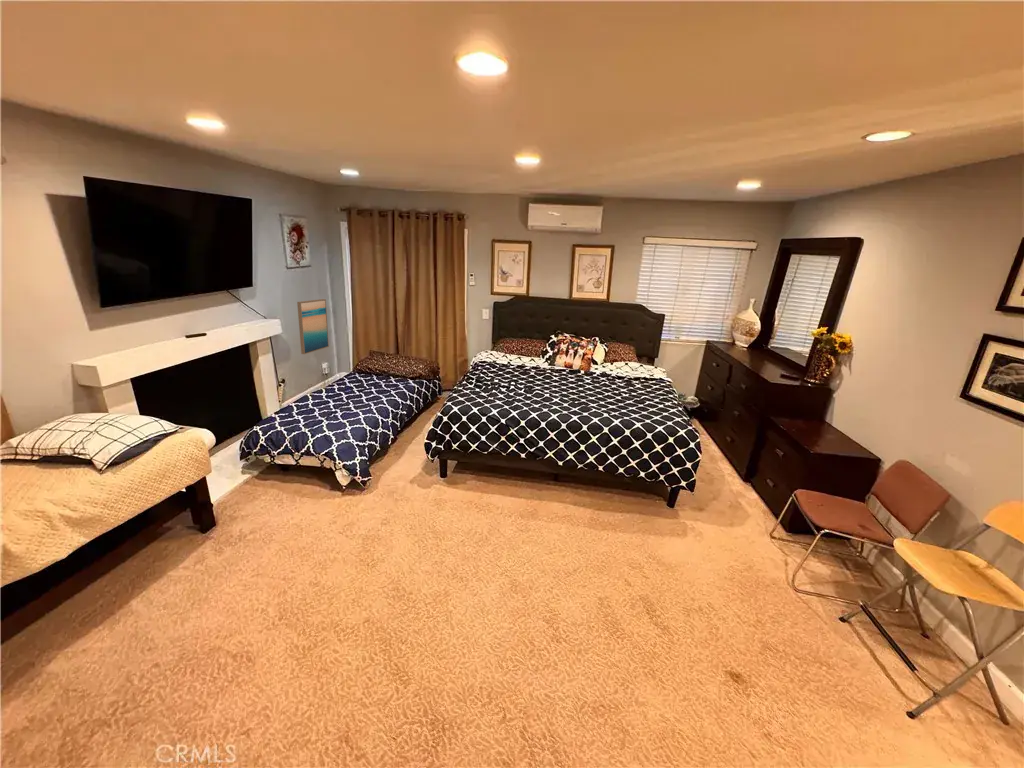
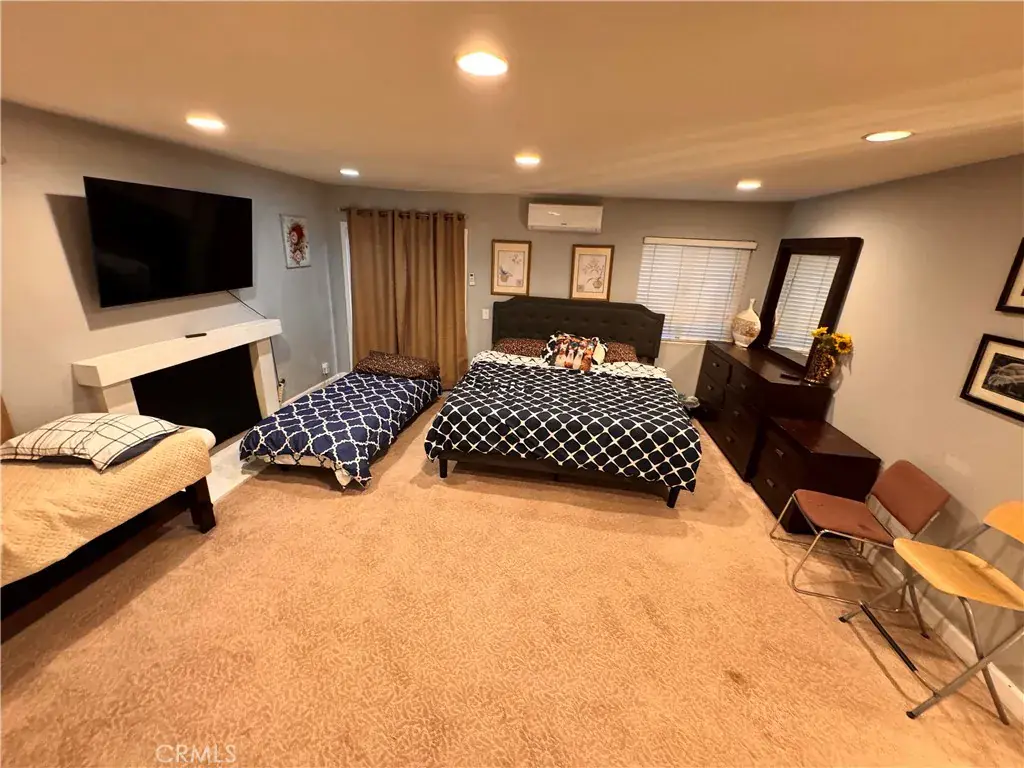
- wall art (314, 325)
